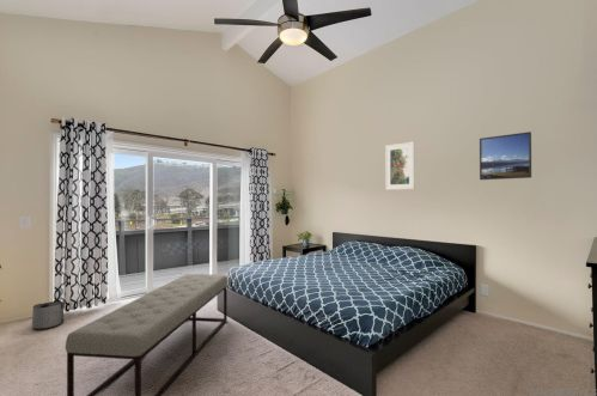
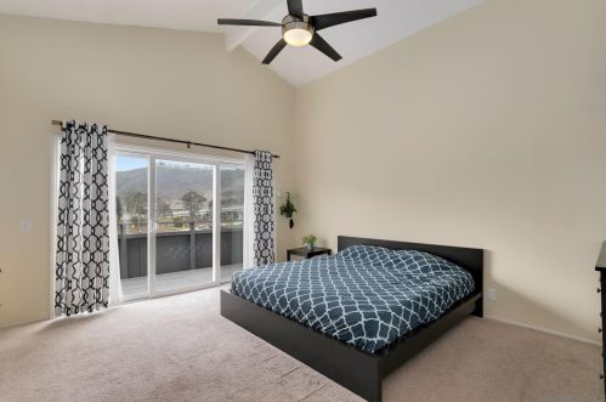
- bucket (47, 312)
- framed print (400, 166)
- bench (169, 324)
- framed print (504, 157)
